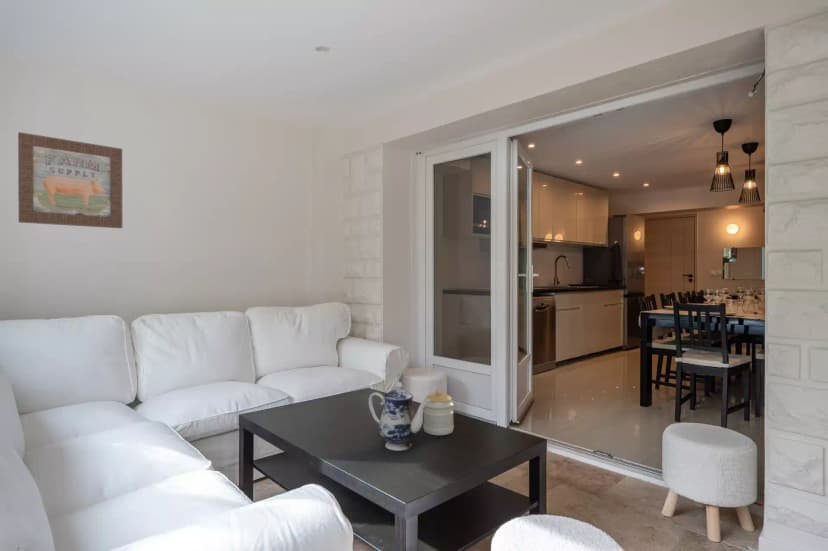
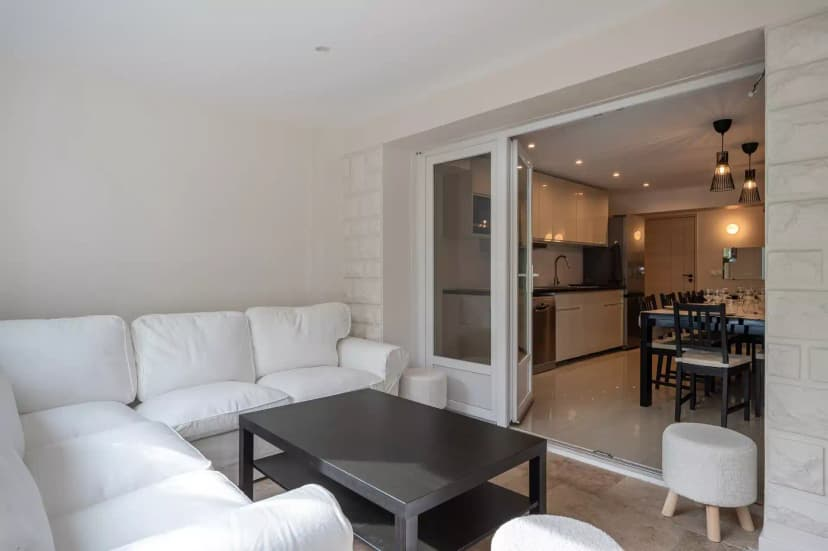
- jar (438, 410)
- wall art (73, 183)
- teapot (398, 413)
